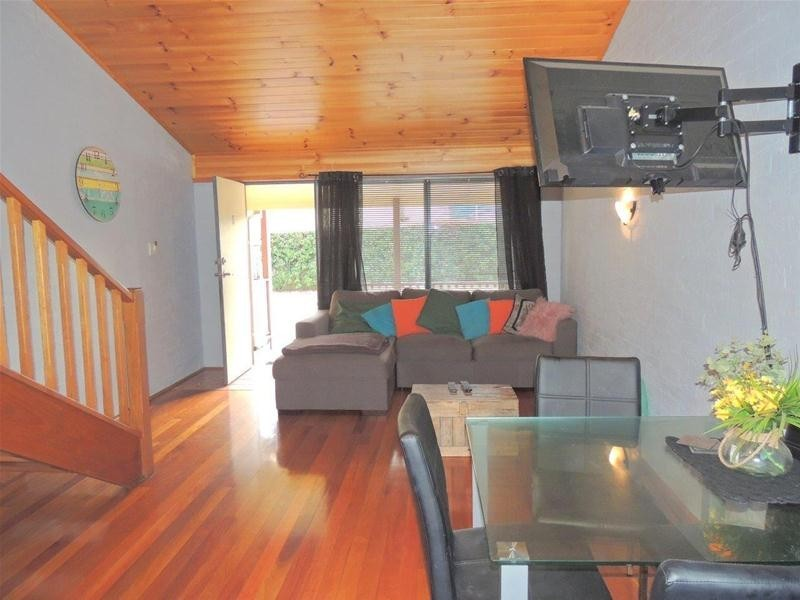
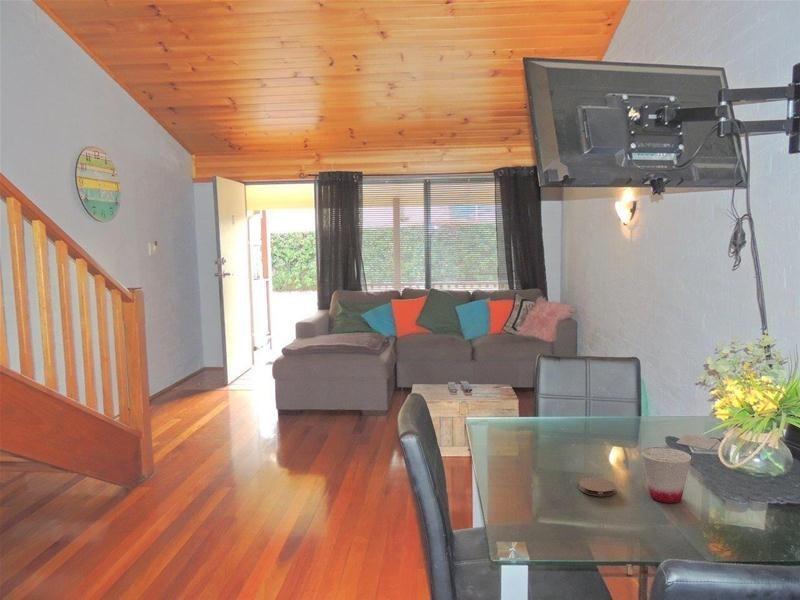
+ coaster (597, 486)
+ cup (665, 475)
